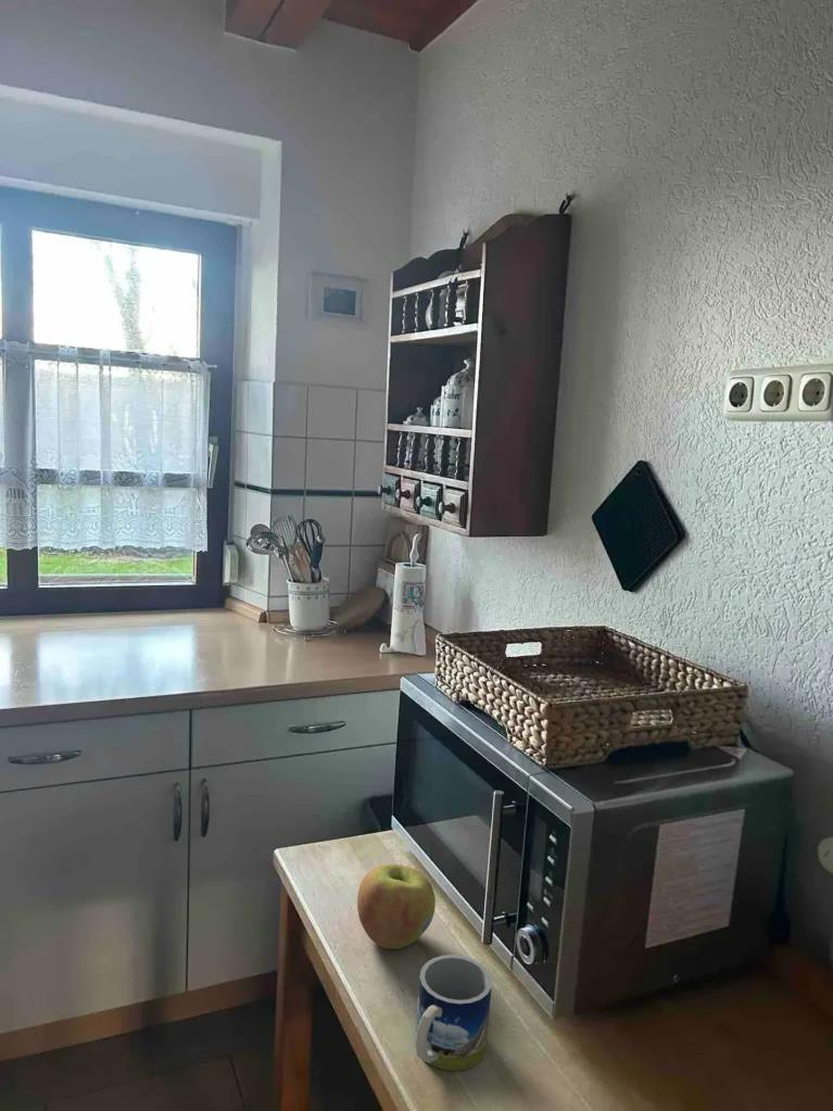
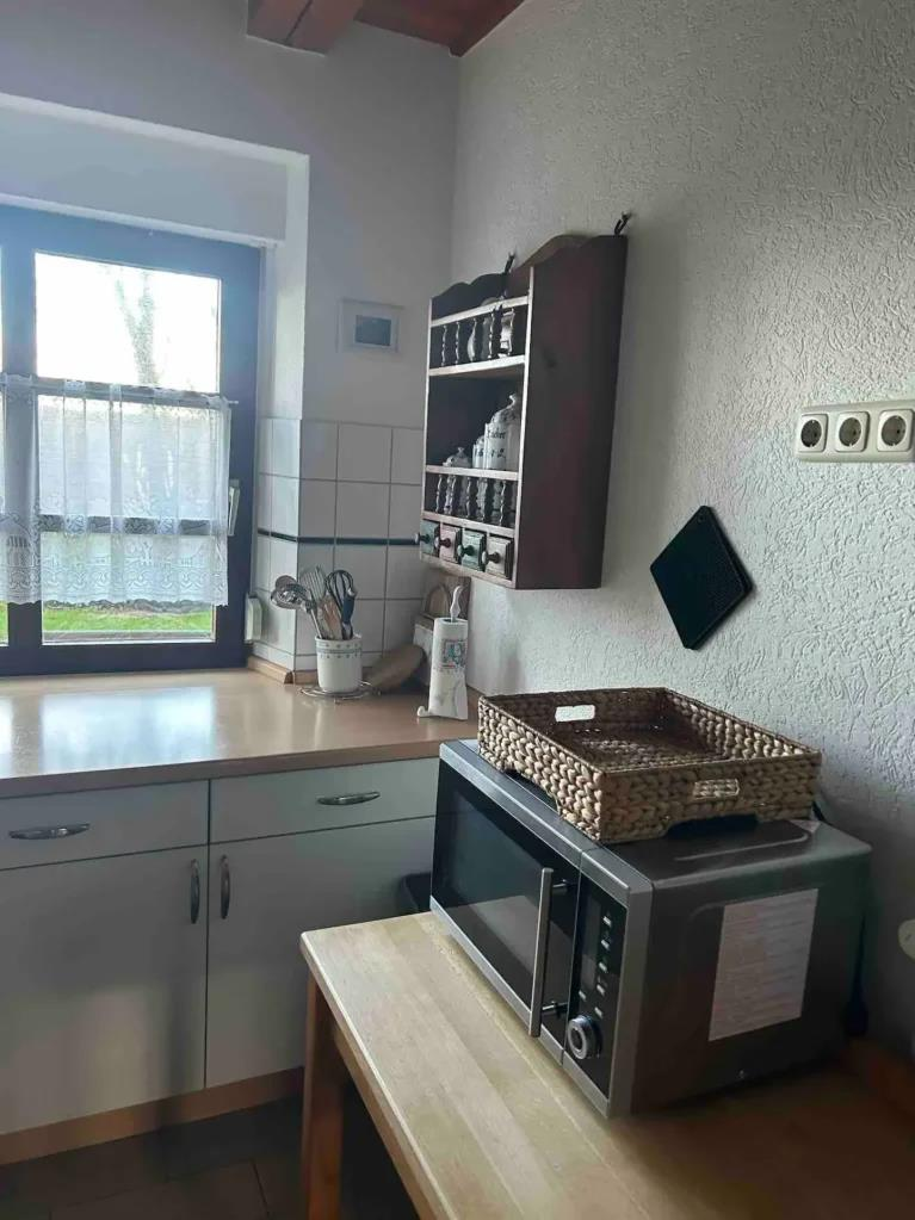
- mug (445, 1019)
- apple (395, 905)
